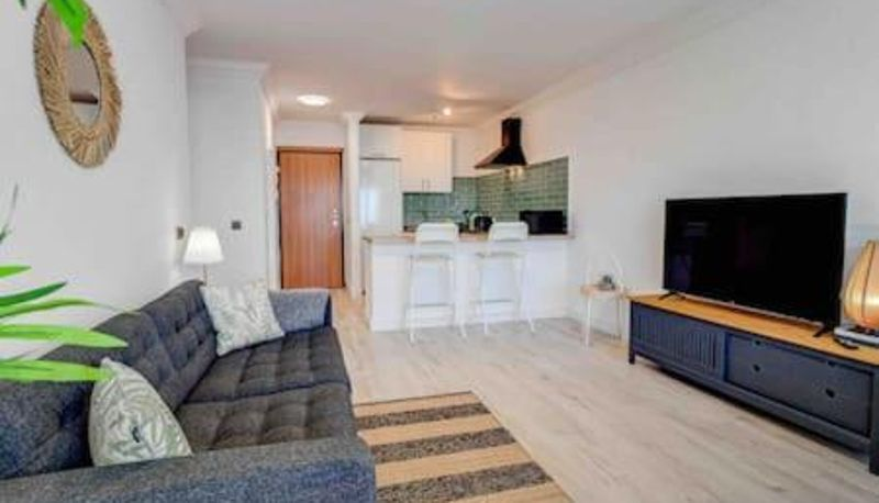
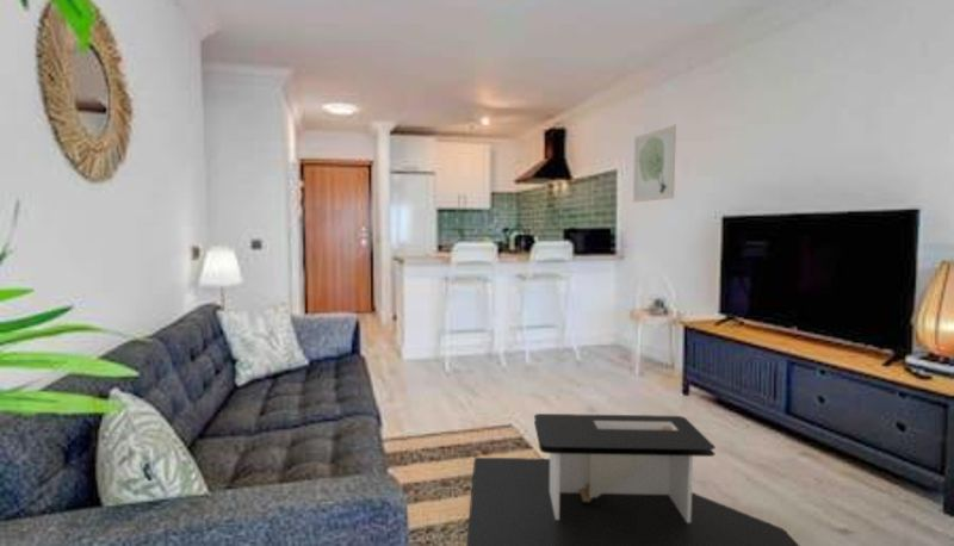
+ wall art (652, 166)
+ coffee table (617, 467)
